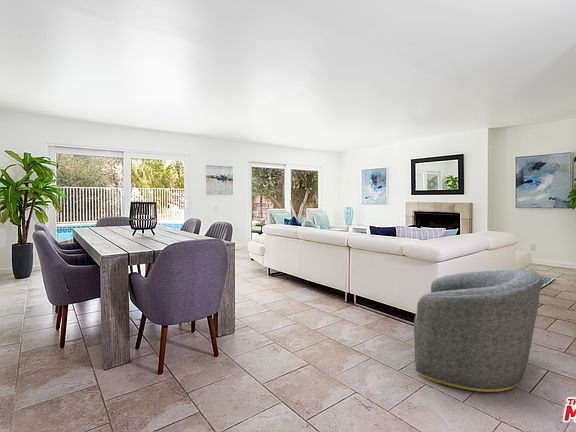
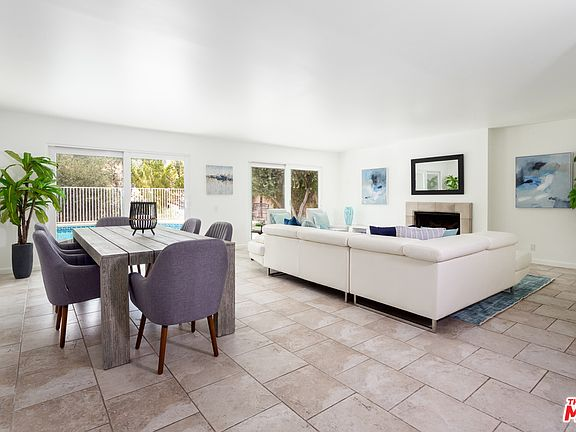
- armchair (475, 317)
